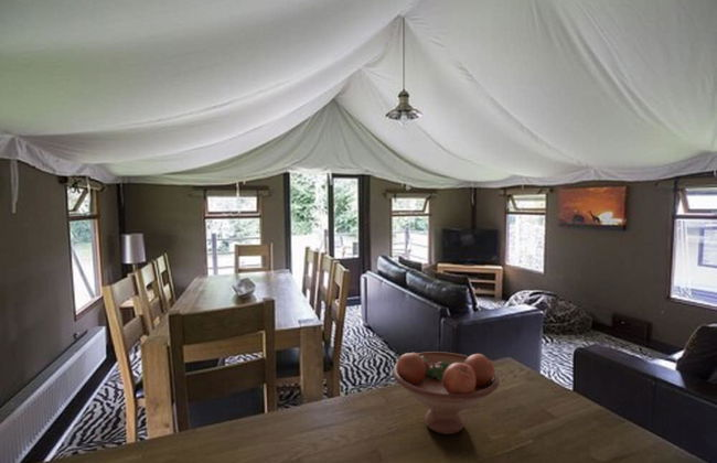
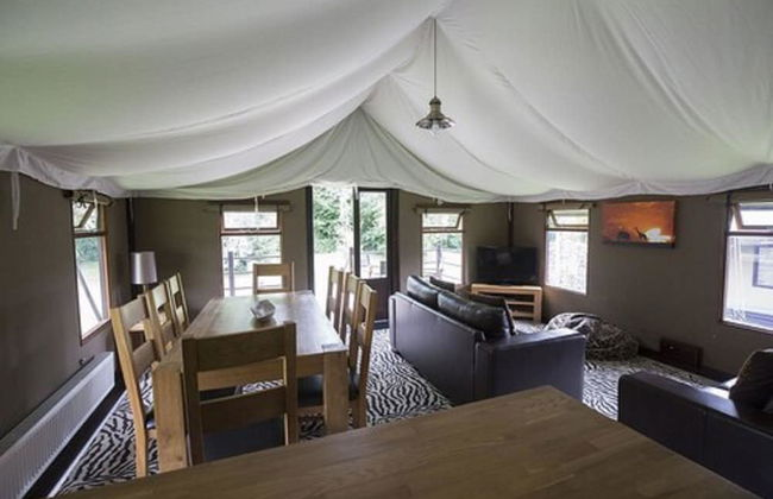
- fruit bowl (443, 387)
